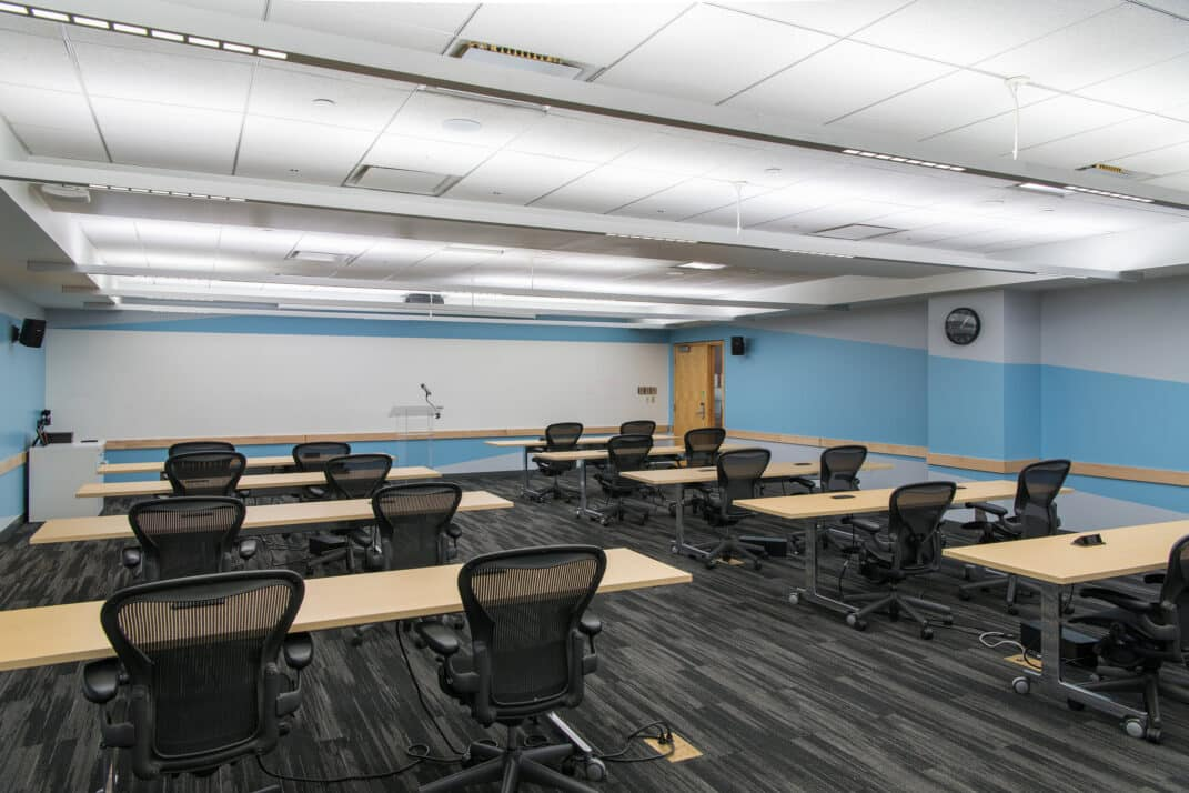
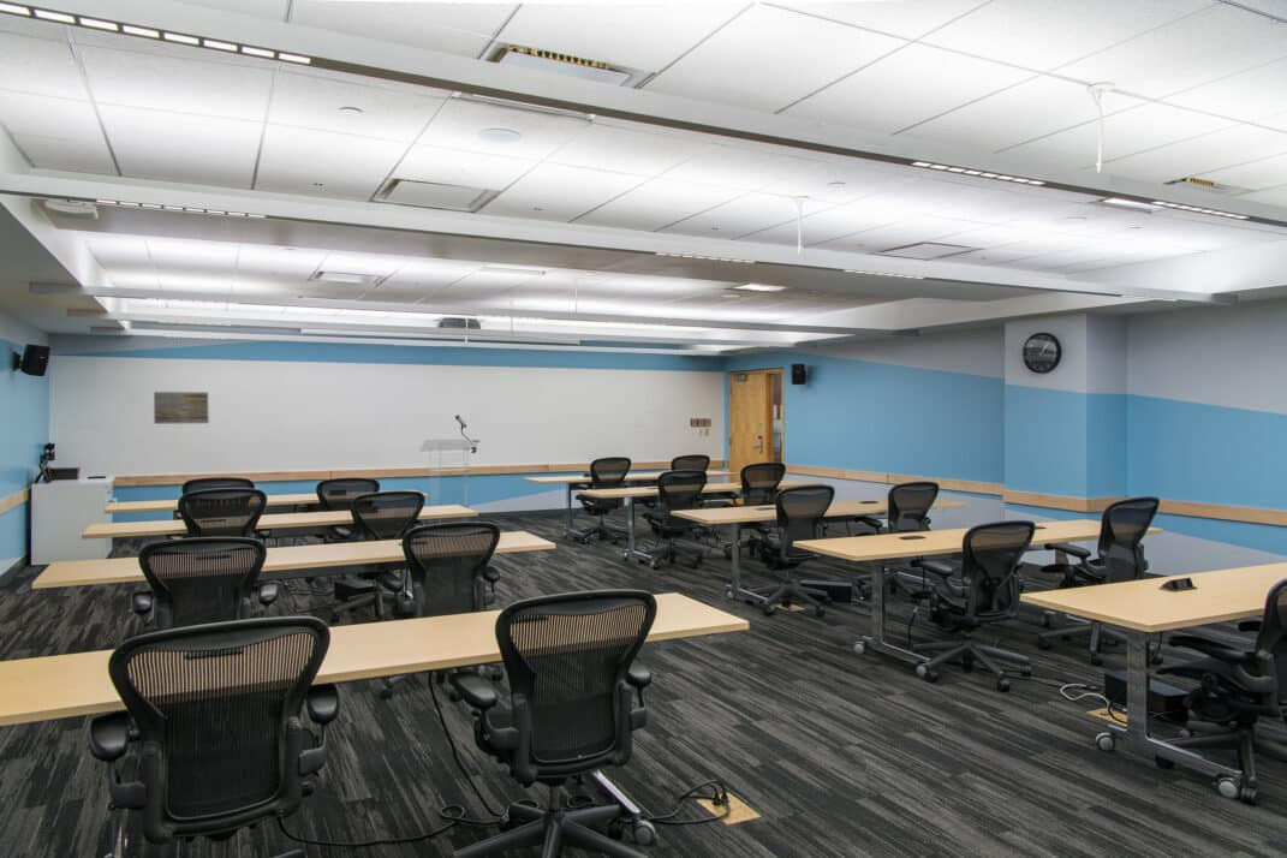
+ wall art (181, 407)
